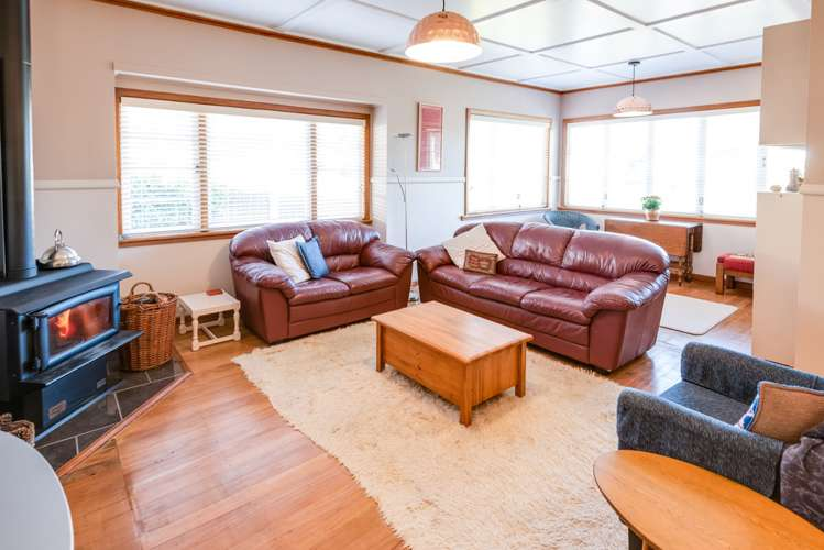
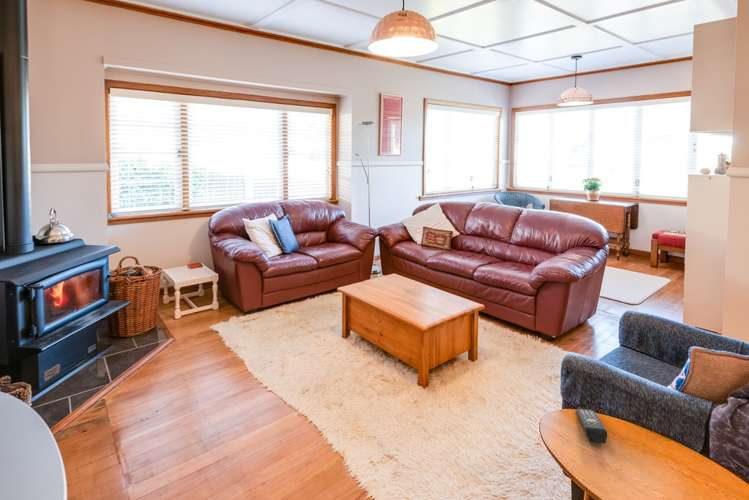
+ remote control (590, 423)
